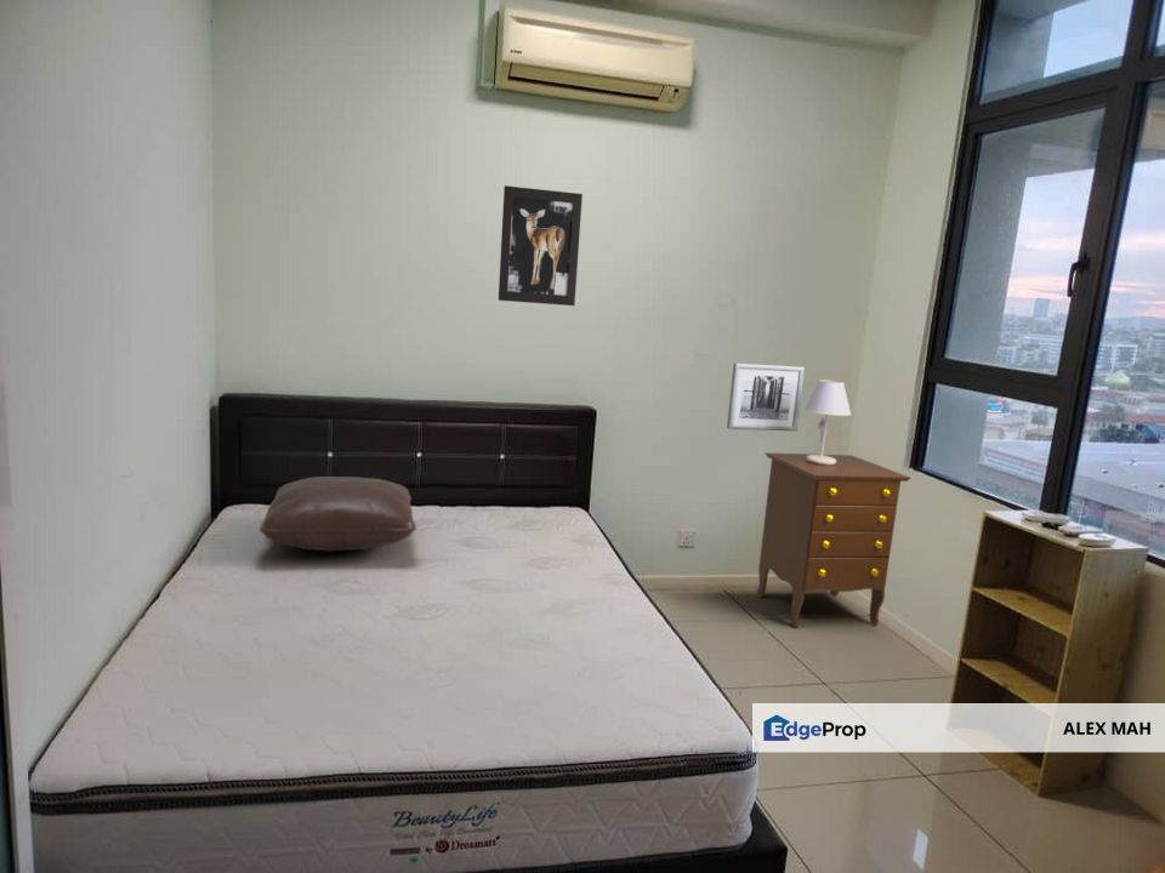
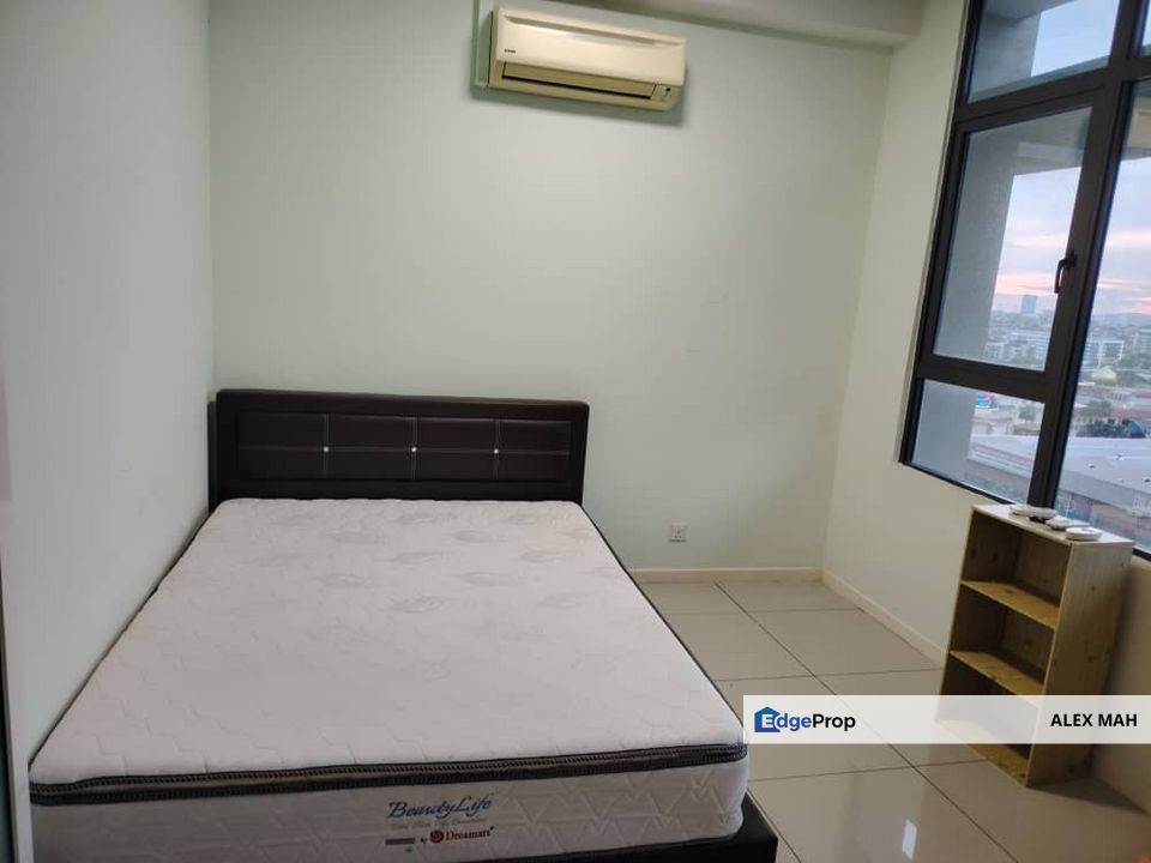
- dresser (825, 538)
- wall art (540, 246)
- wall art (766, 398)
- table lamp (825, 421)
- pillow (341, 512)
